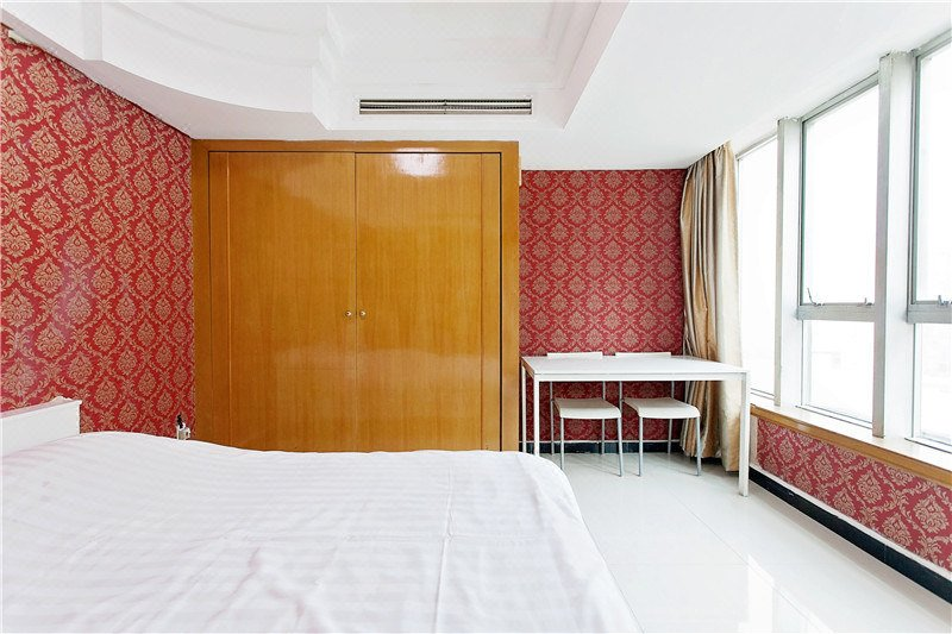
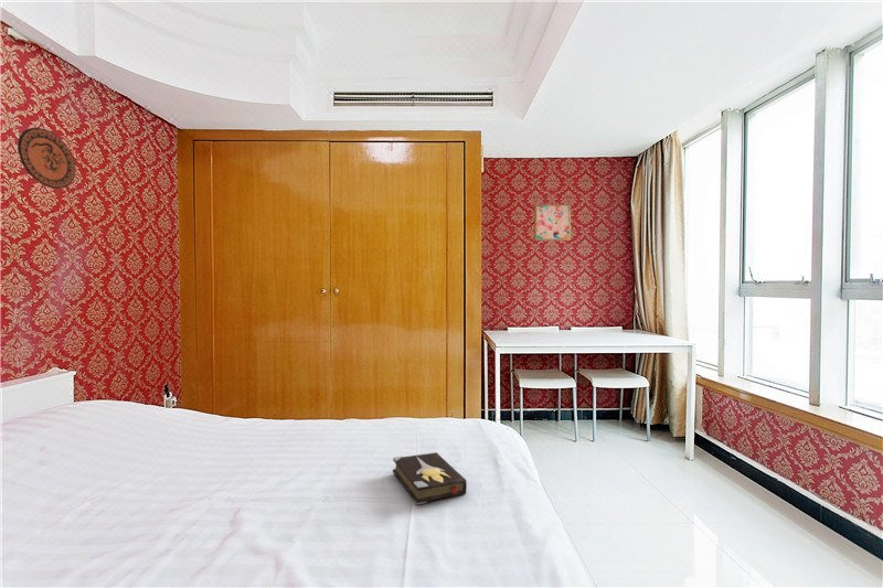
+ decorative plate (47, 159)
+ wall art (552, 222)
+ hardback book (427, 473)
